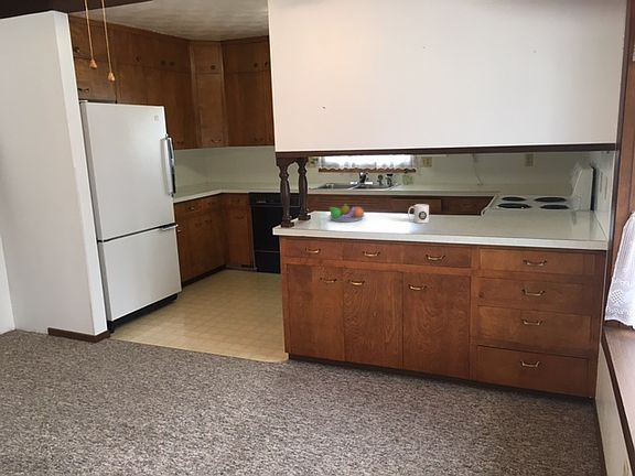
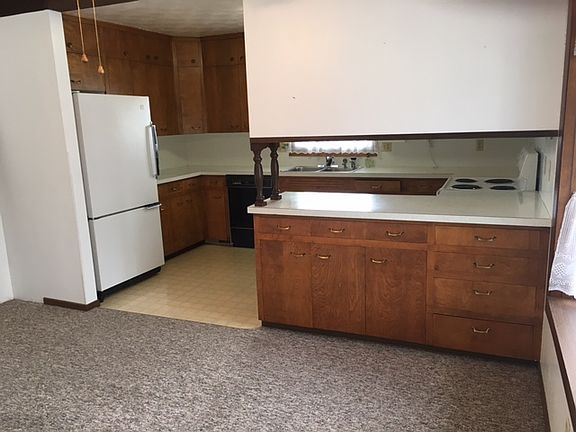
- mug (418, 213)
- fruit bowl (345, 212)
